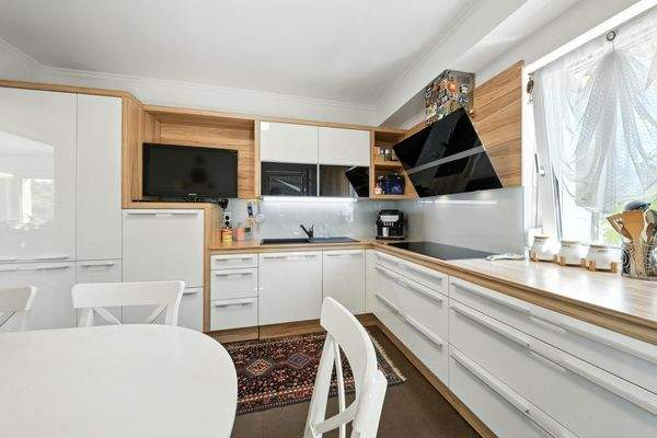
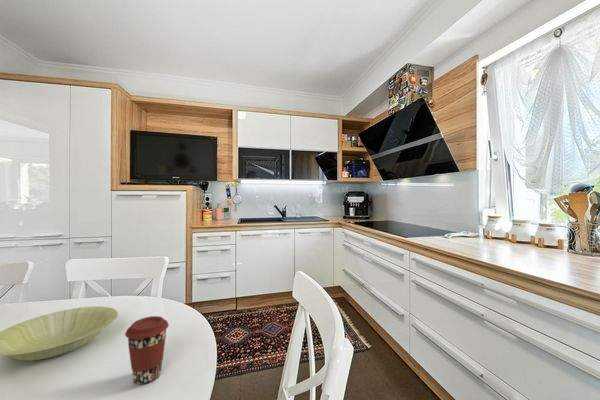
+ coffee cup (147, 349)
+ bowl (59, 335)
